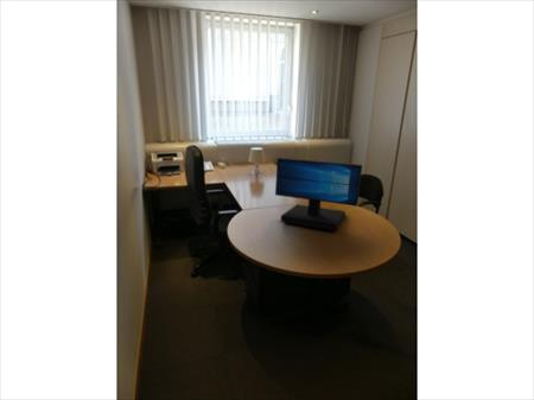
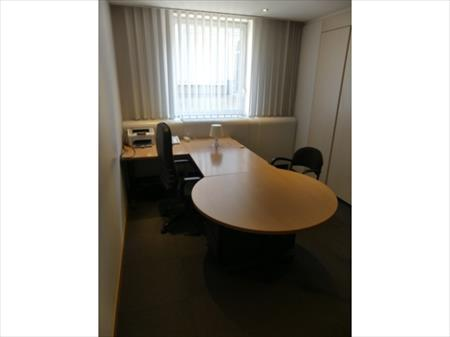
- monitor (316, 190)
